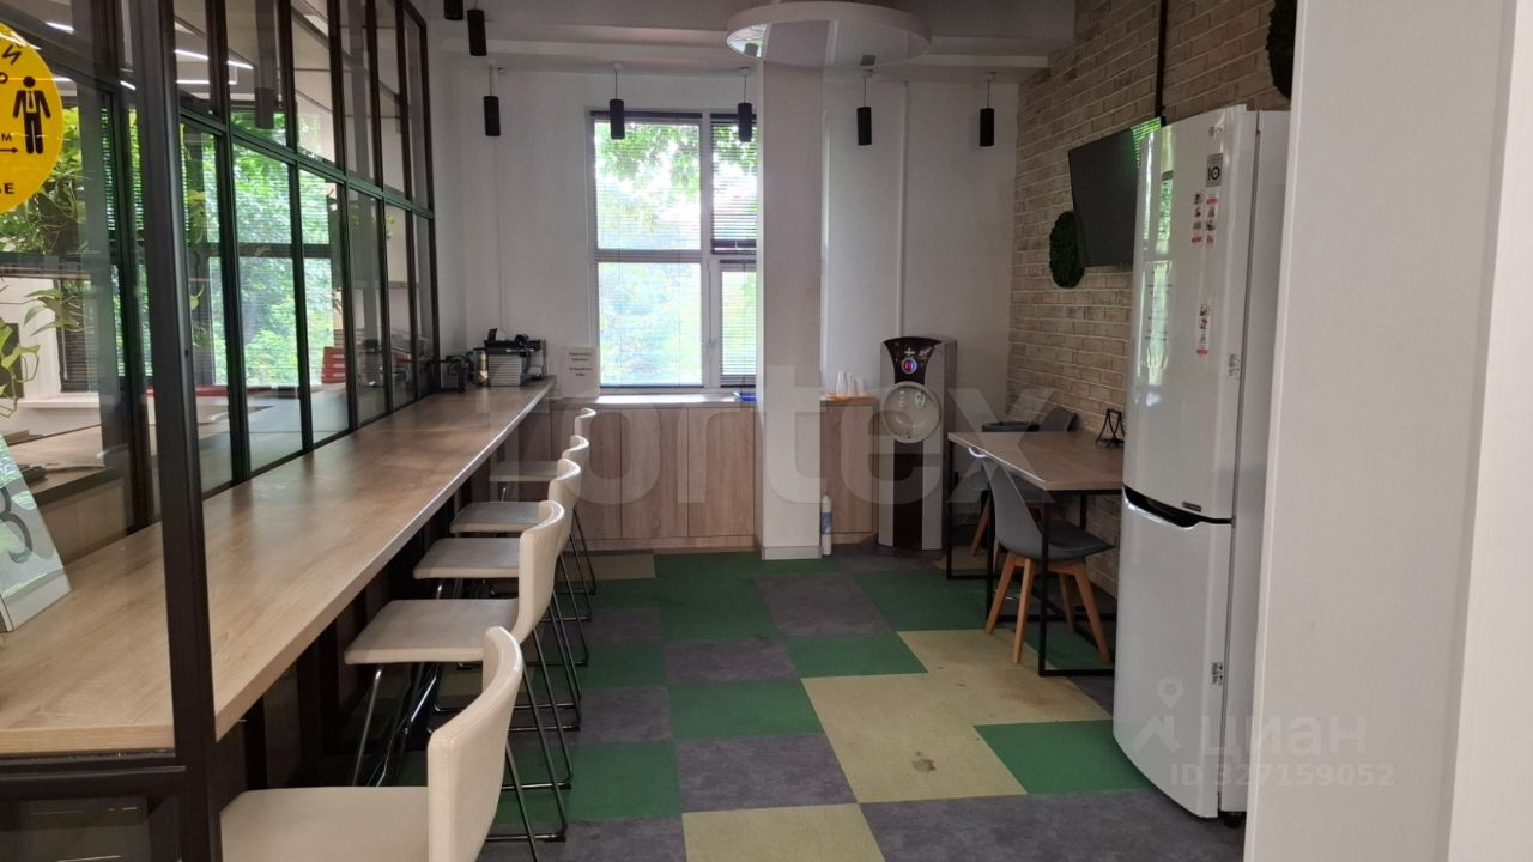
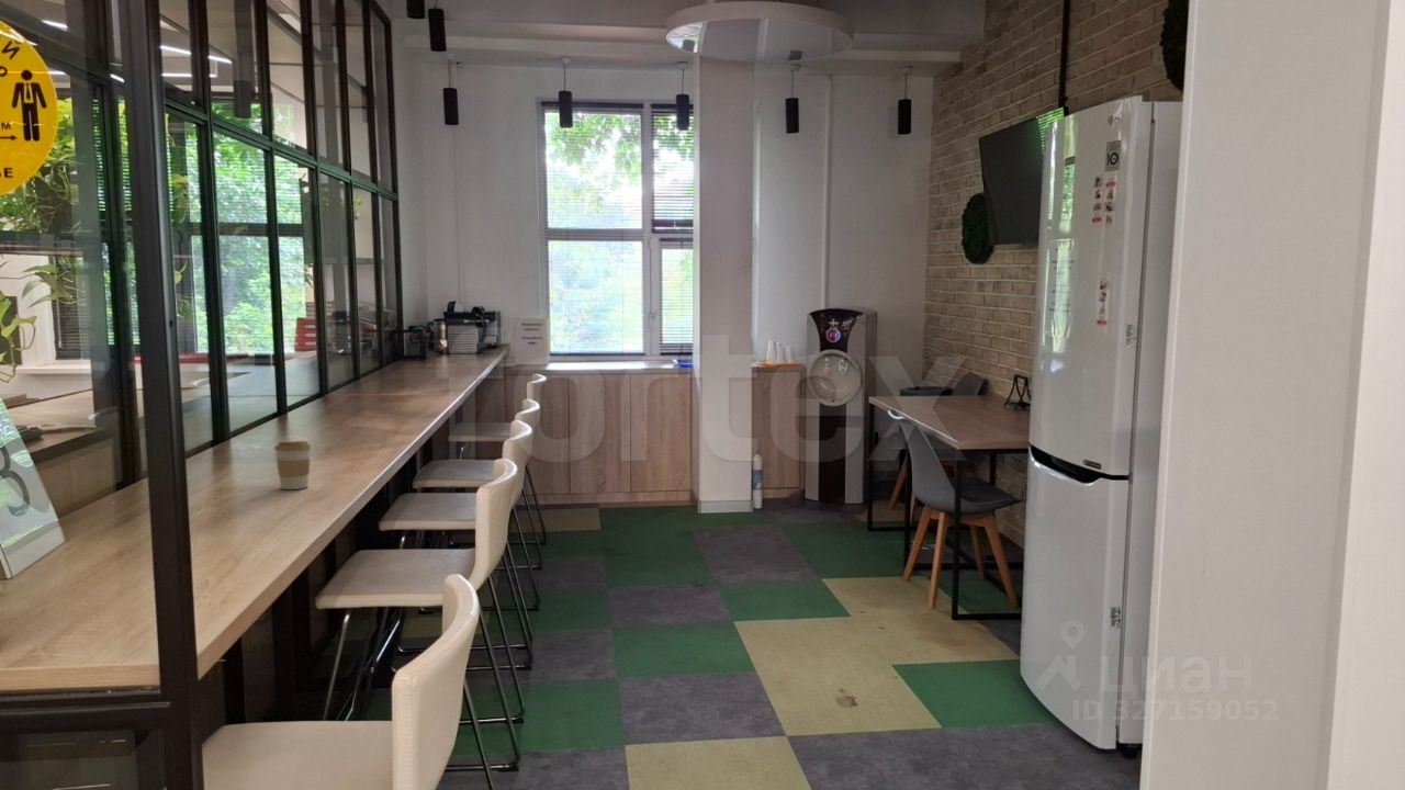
+ coffee cup (293, 463)
